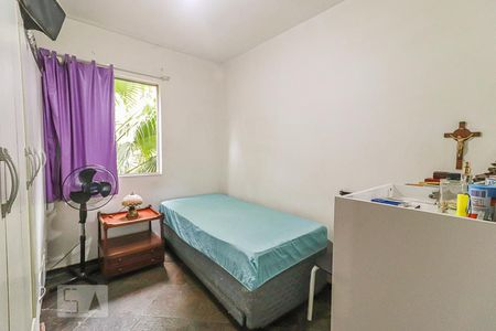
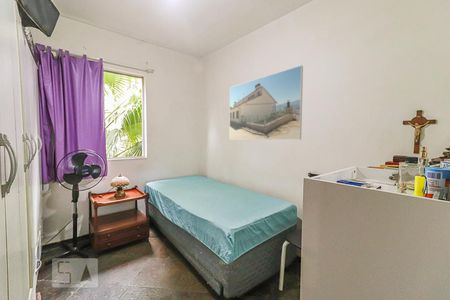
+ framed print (259, 109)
